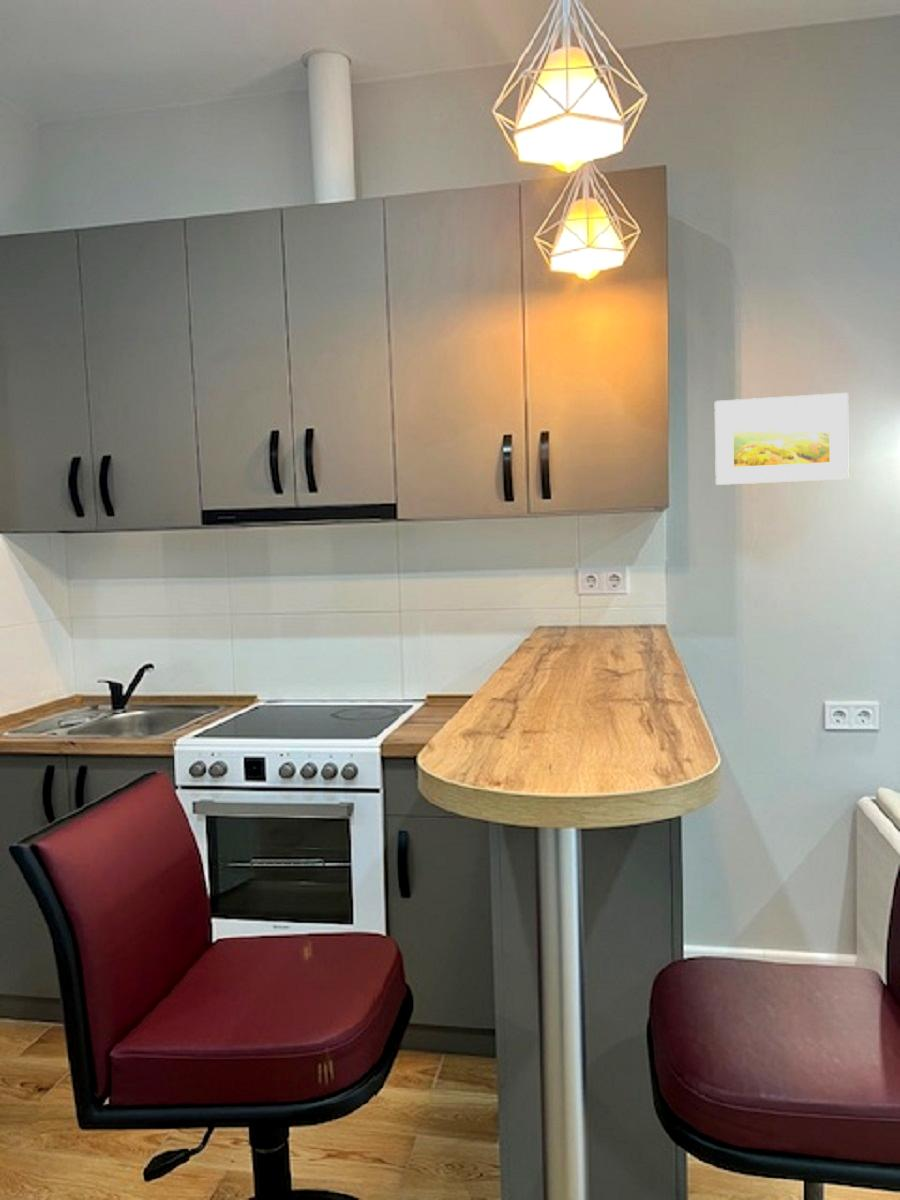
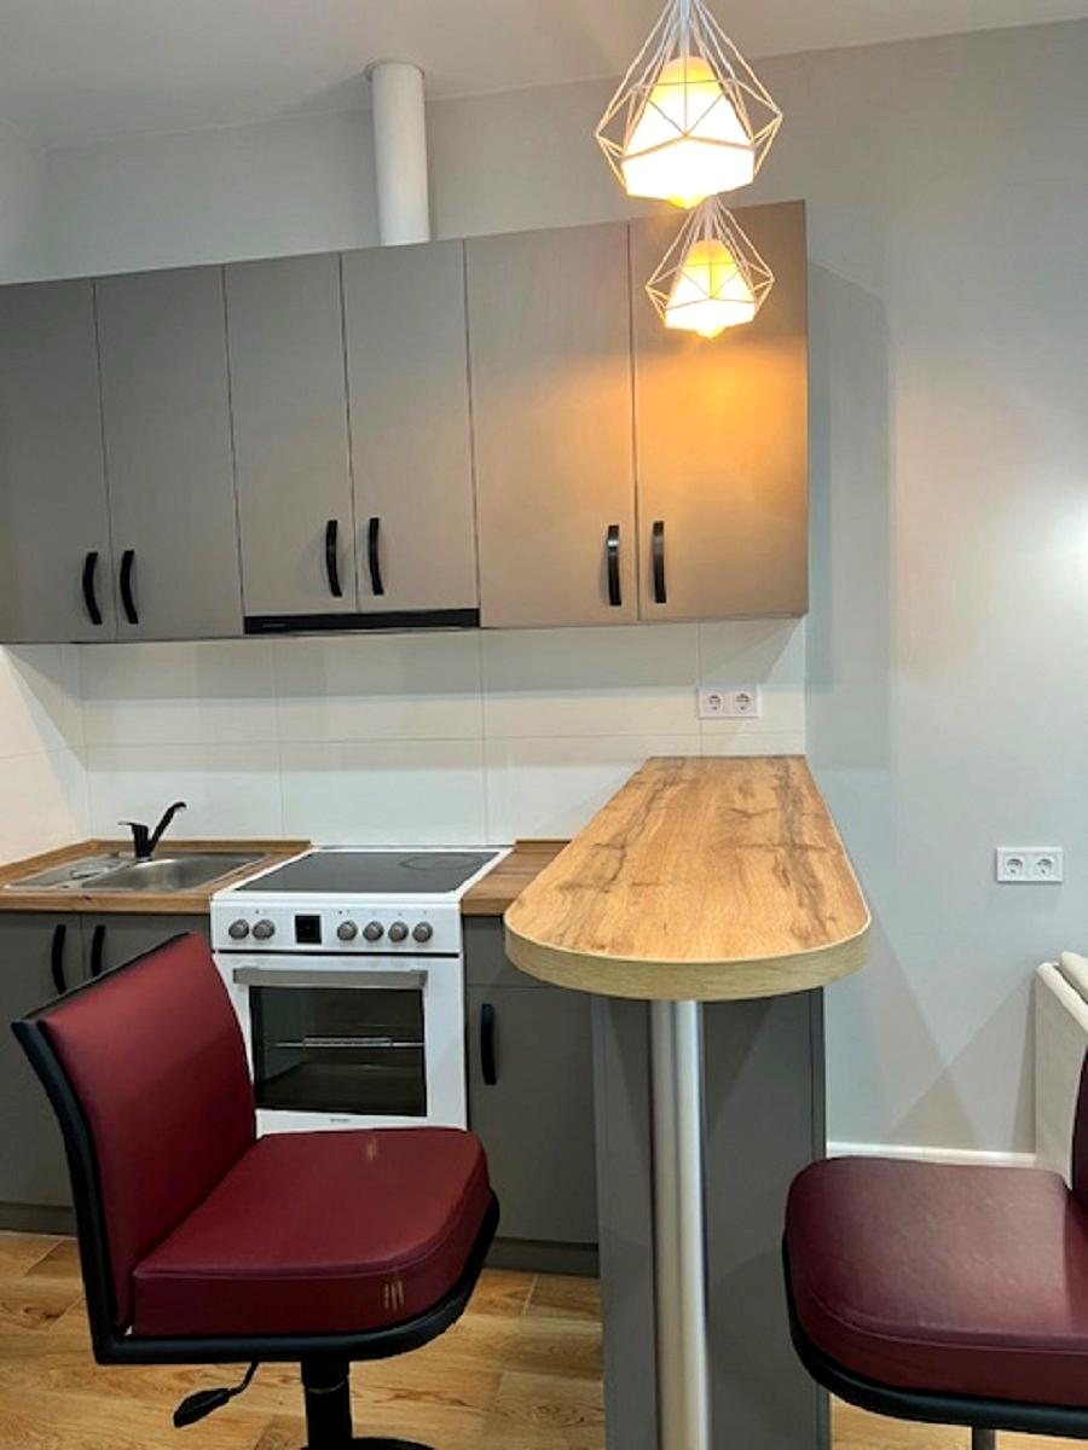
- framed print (780, 439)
